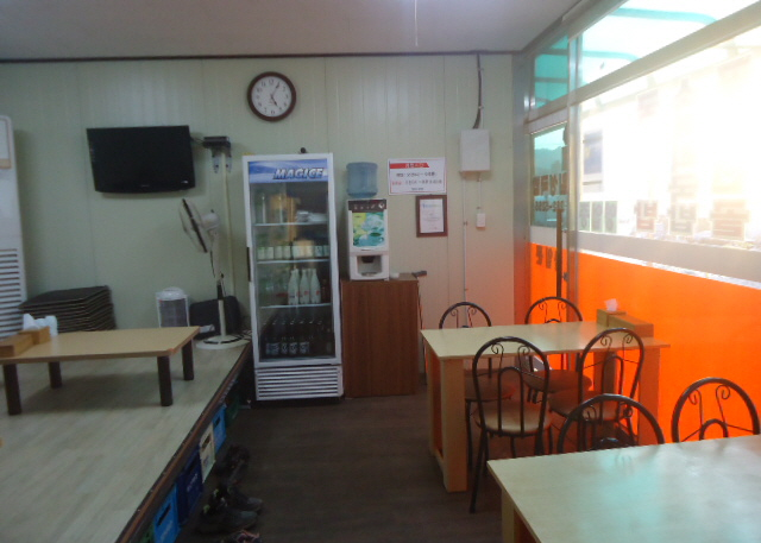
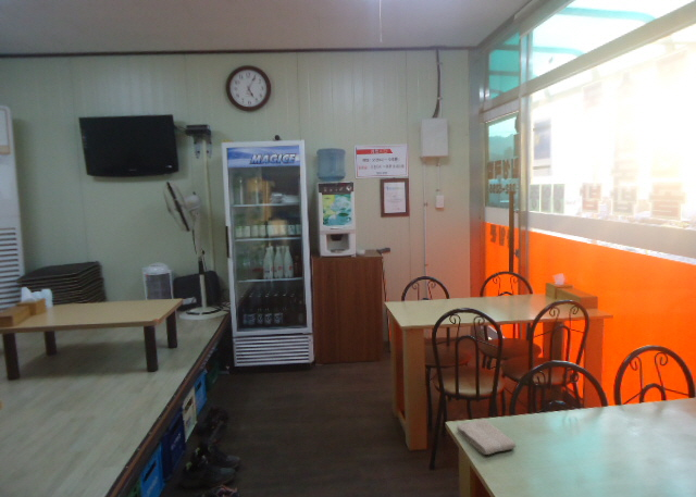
+ washcloth (484, 435)
